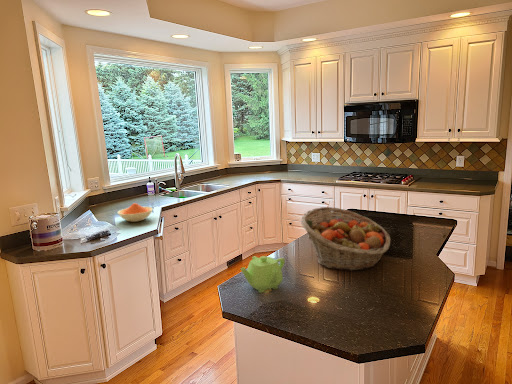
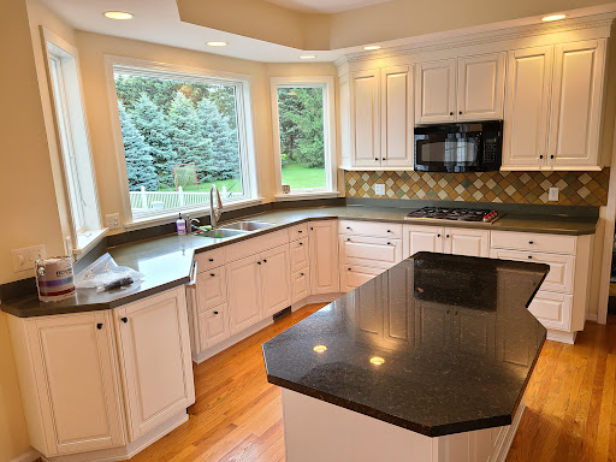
- fruit basket (345, 235)
- teapot (263, 272)
- bowl (135, 211)
